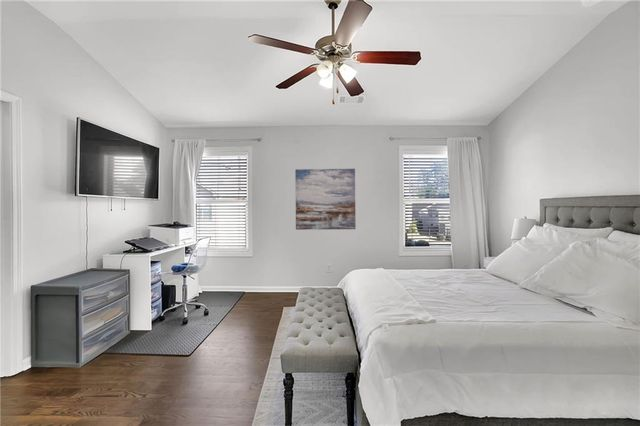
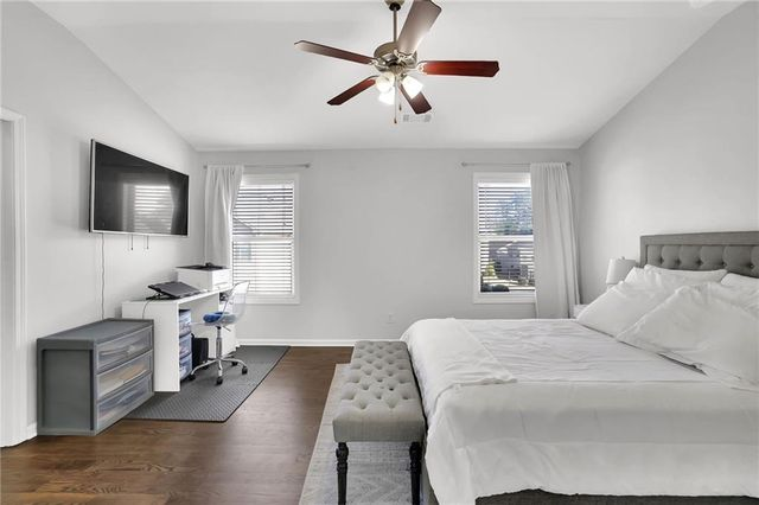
- wall art (325, 199)
